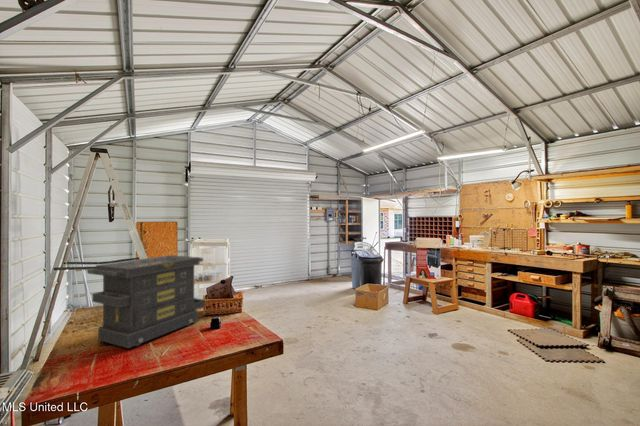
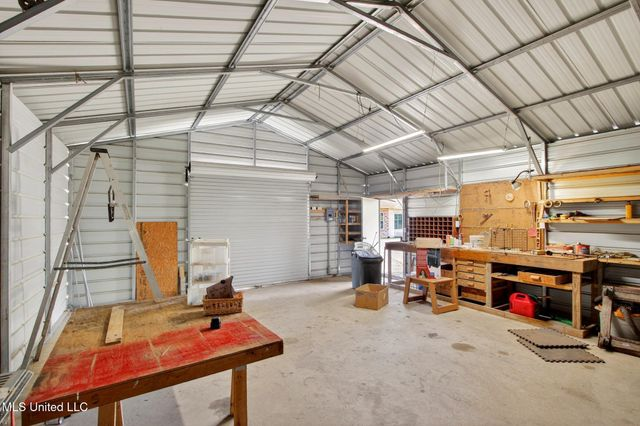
- toolbox (151, 295)
